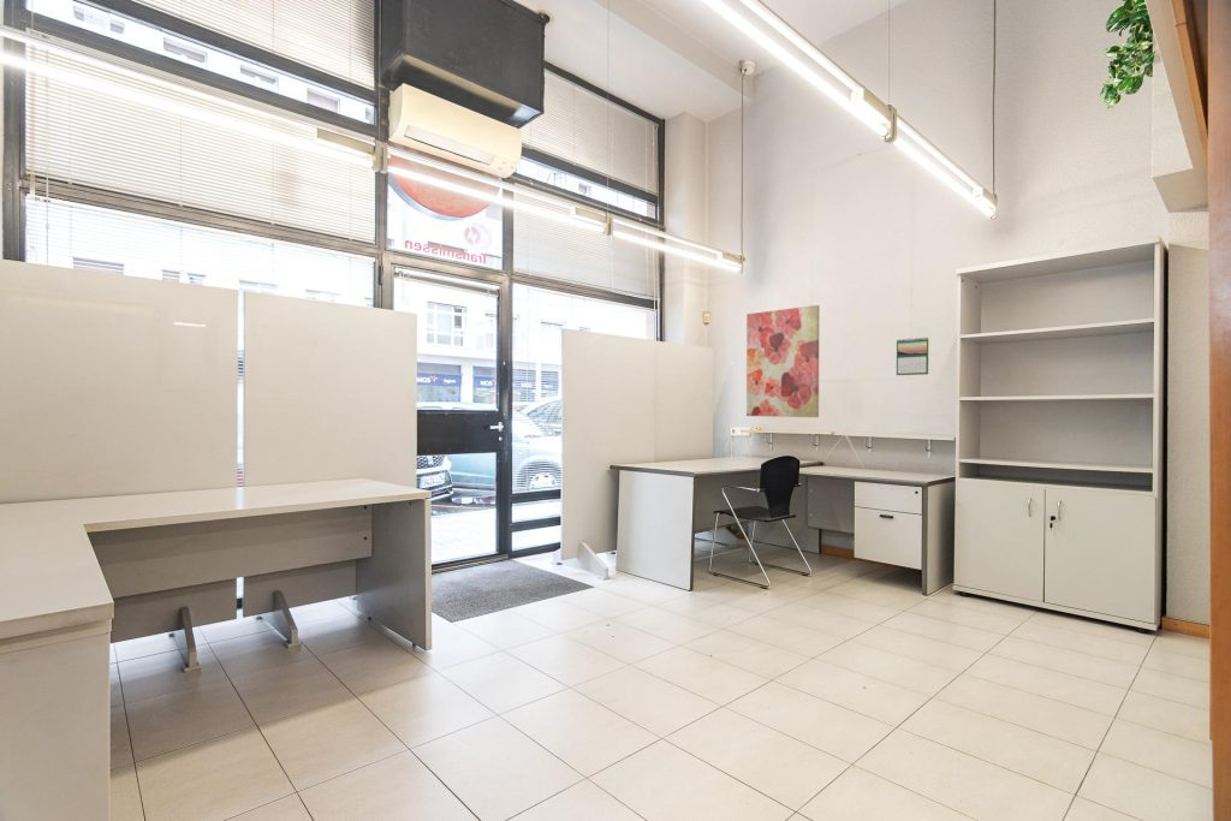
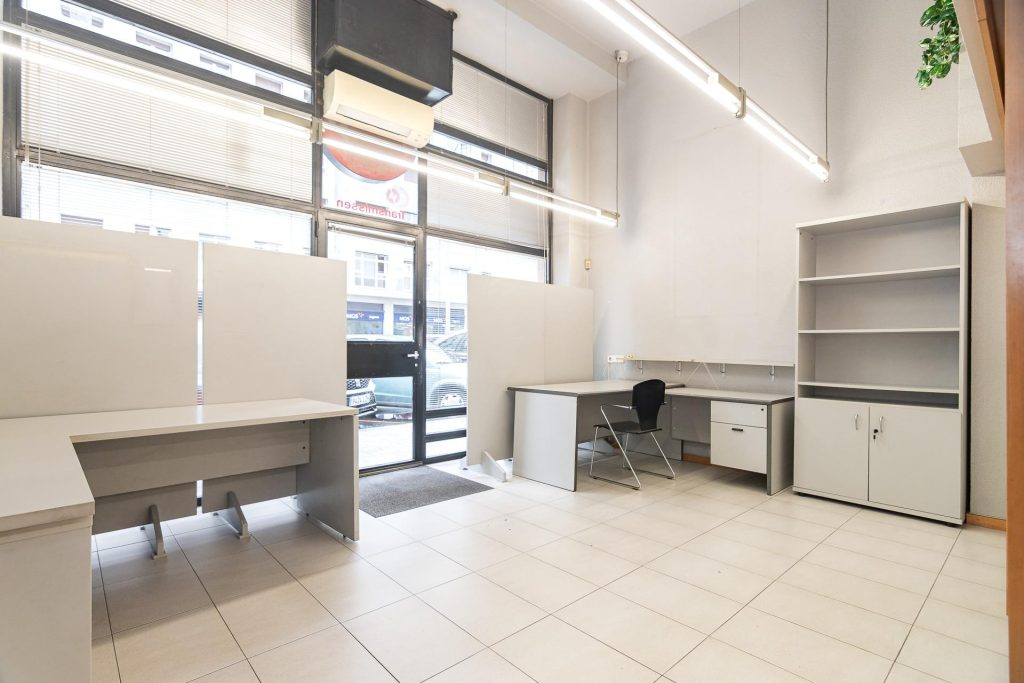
- calendar (911, 356)
- wall art (780, 363)
